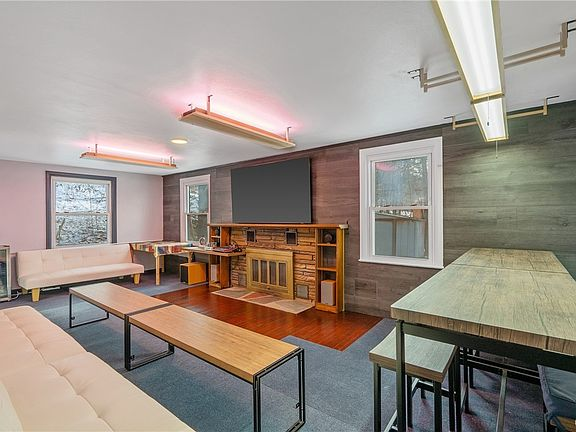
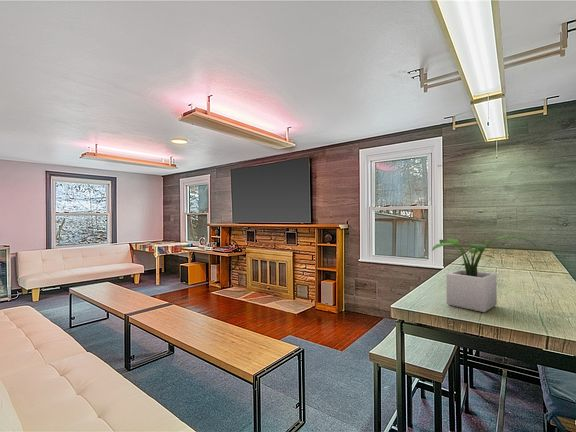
+ potted plant (476, 270)
